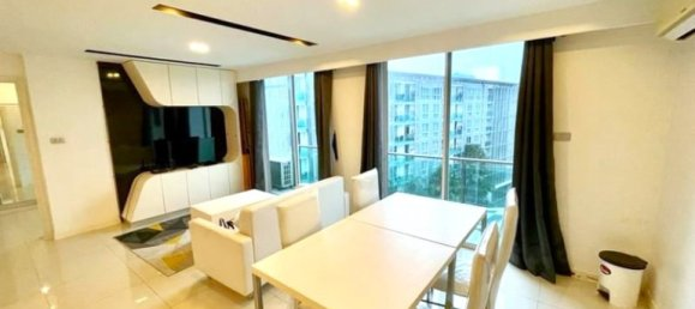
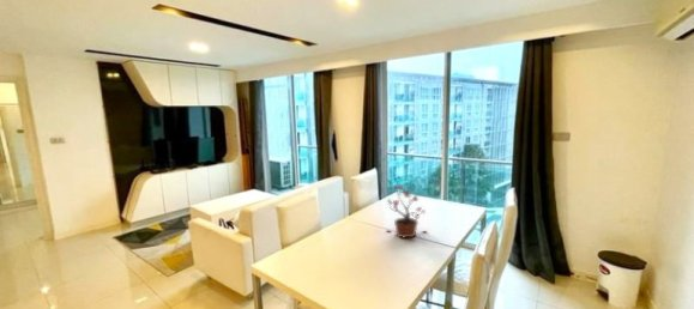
+ potted plant (408, 208)
